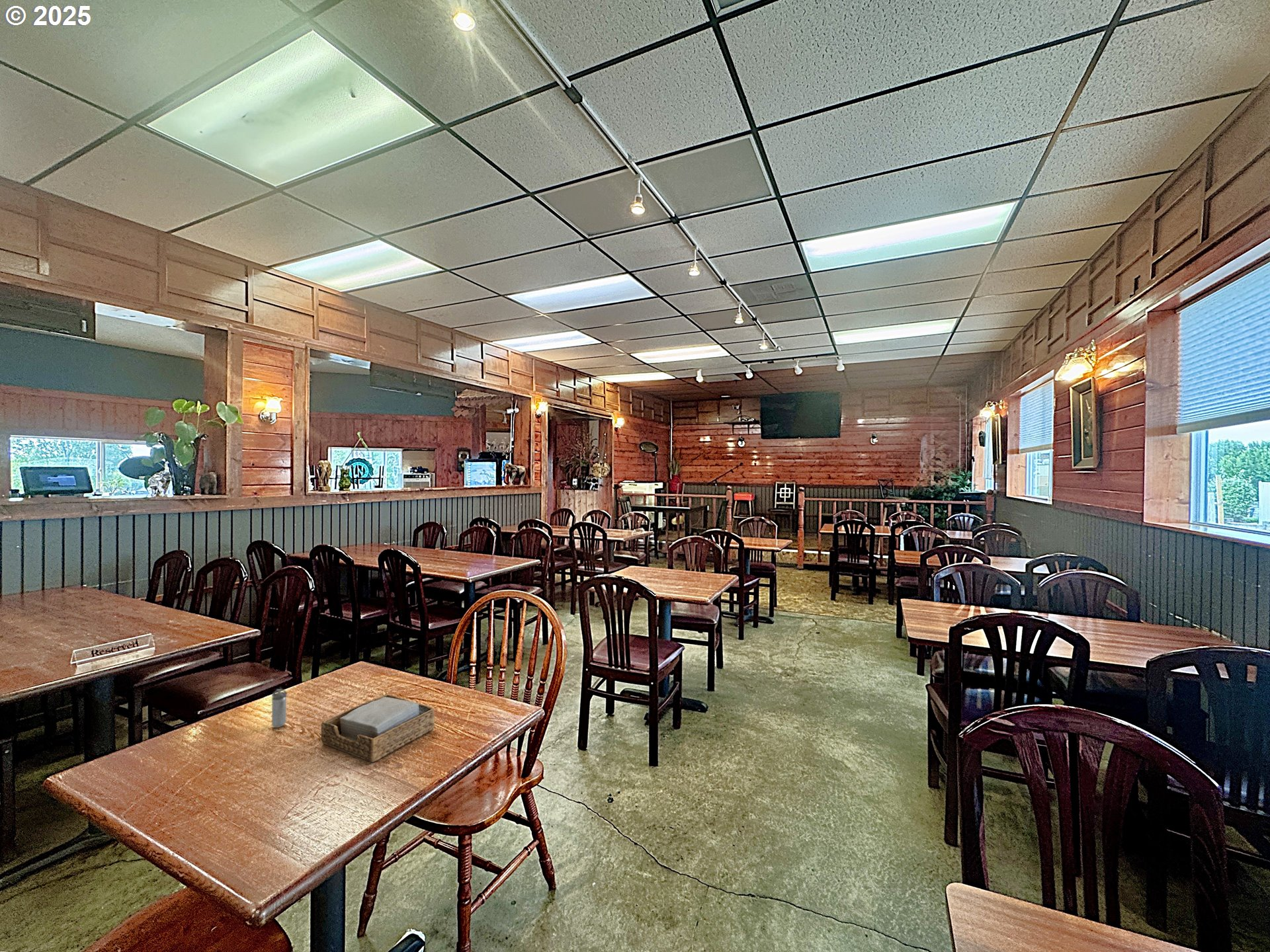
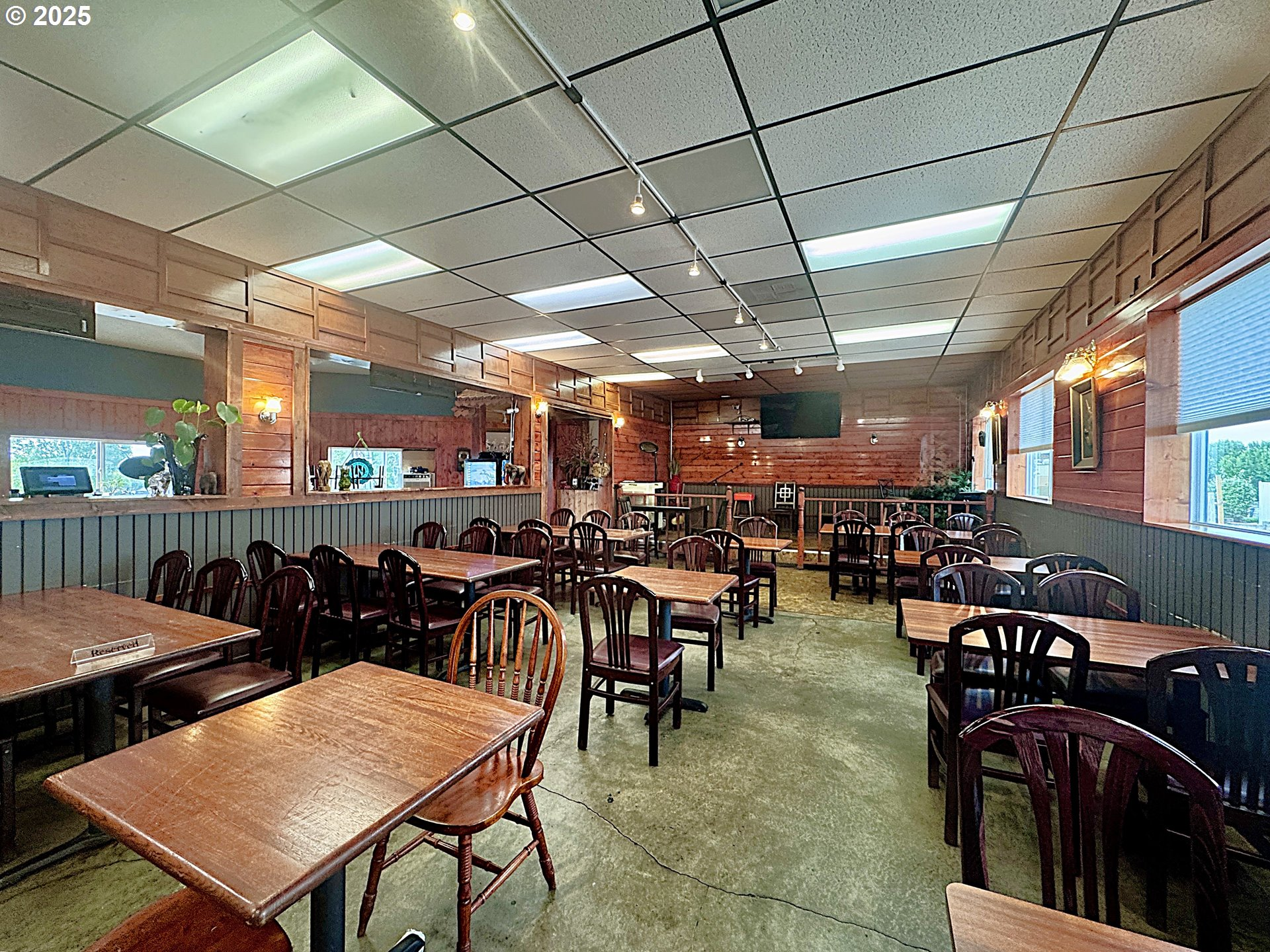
- napkin holder (380, 722)
- shaker (278, 707)
